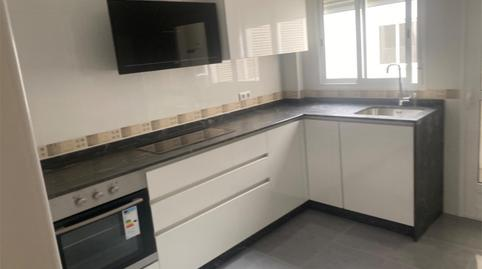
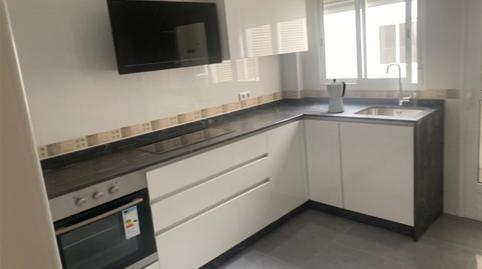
+ moka pot (336, 95)
